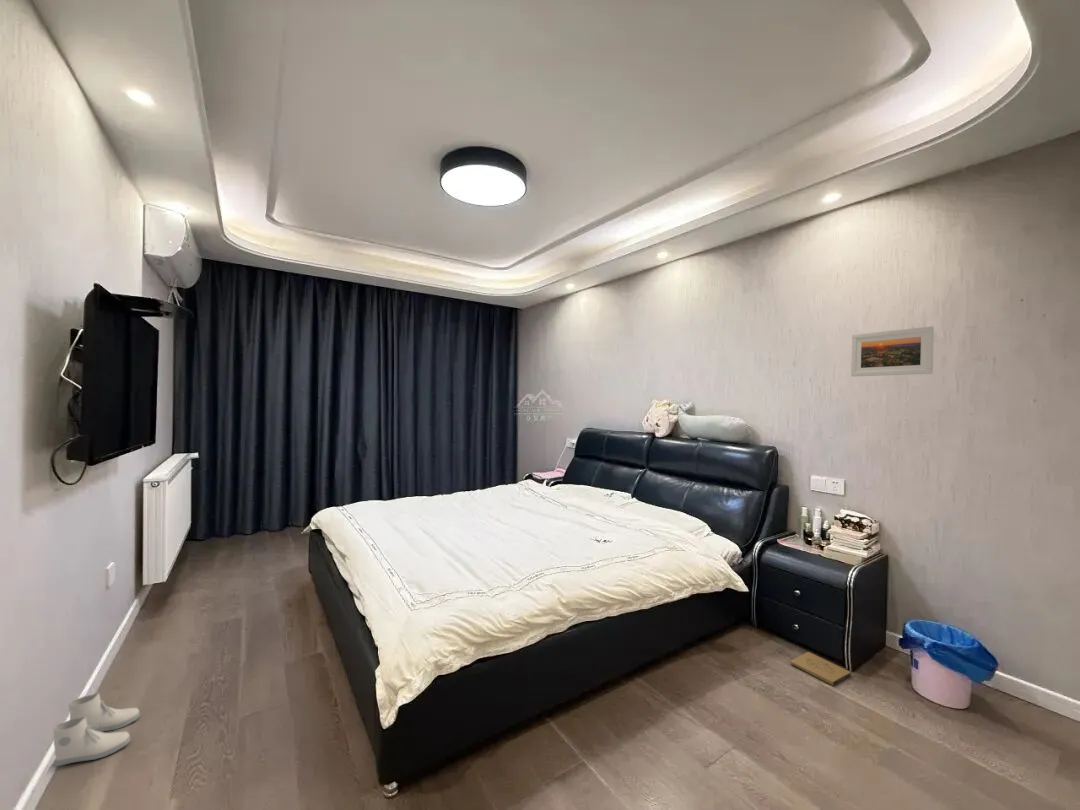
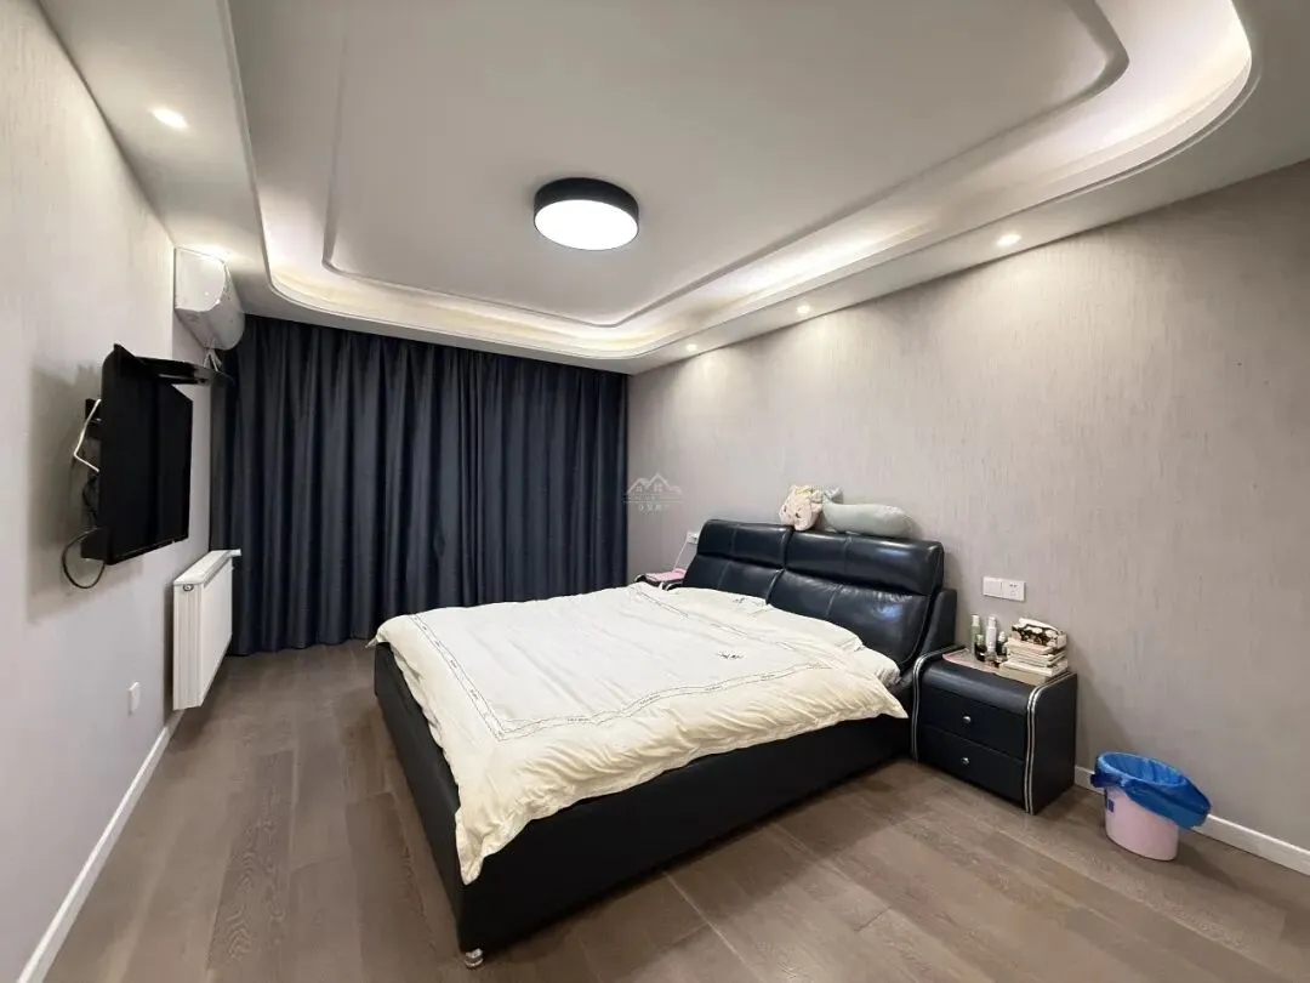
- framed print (889, 353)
- box (820, 667)
- boots (98, 721)
